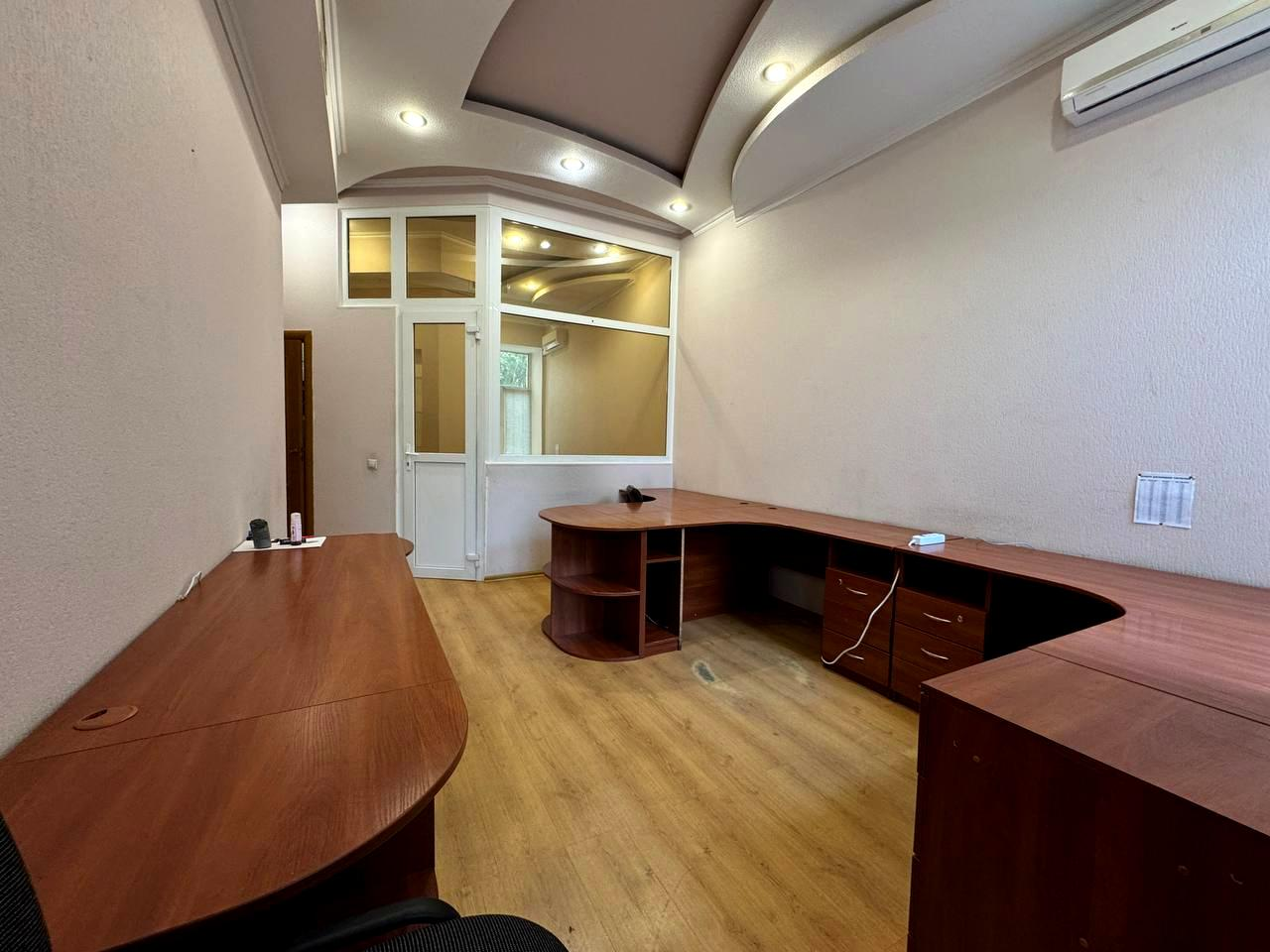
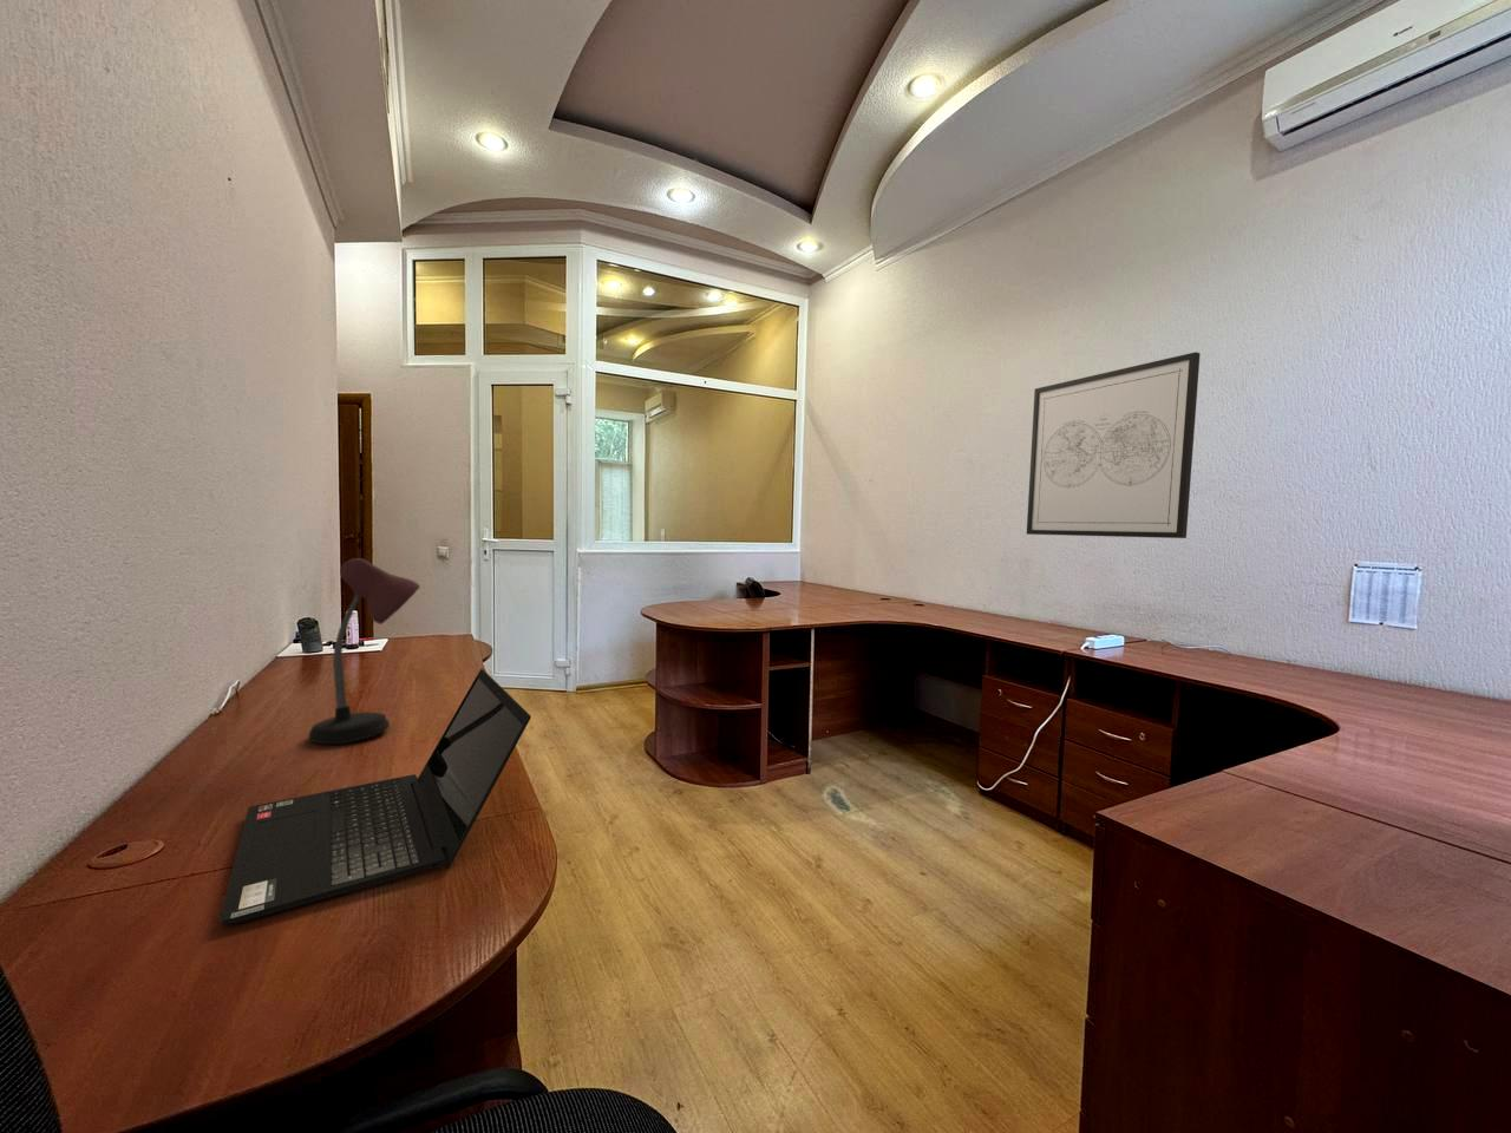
+ wall art (1102, 455)
+ laptop computer (387, 778)
+ desk lamp (343, 644)
